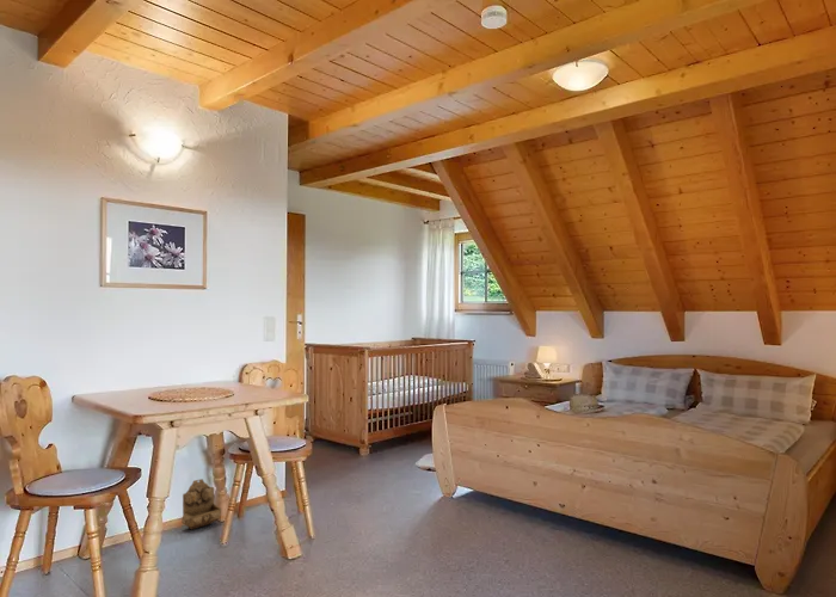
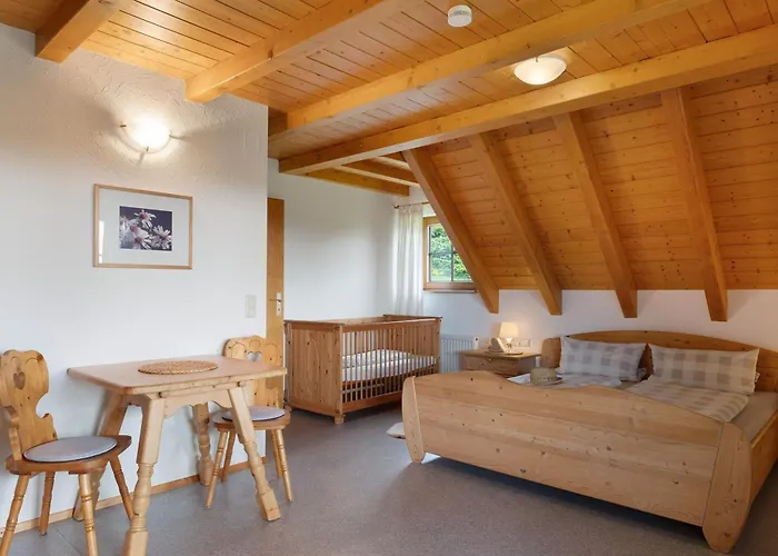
- wall caddy (202, 504)
